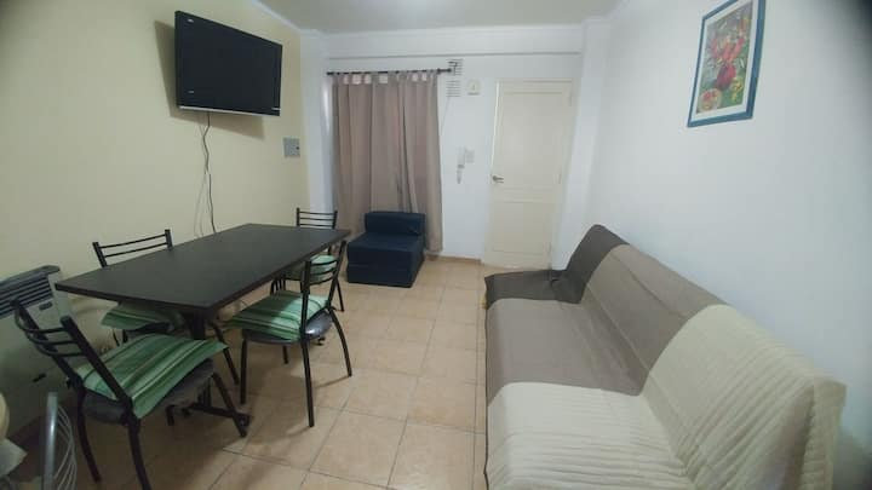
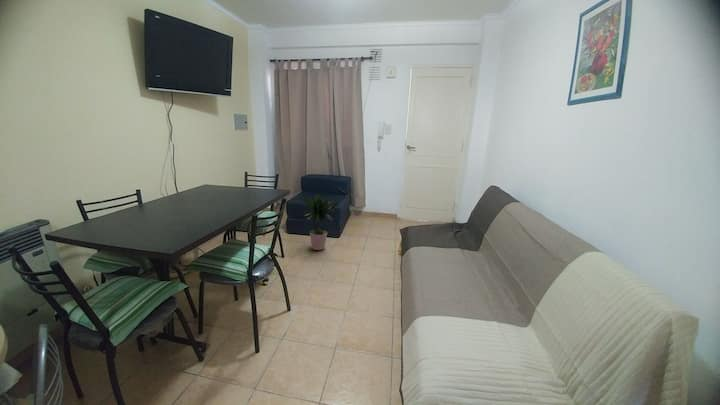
+ potted plant (323, 220)
